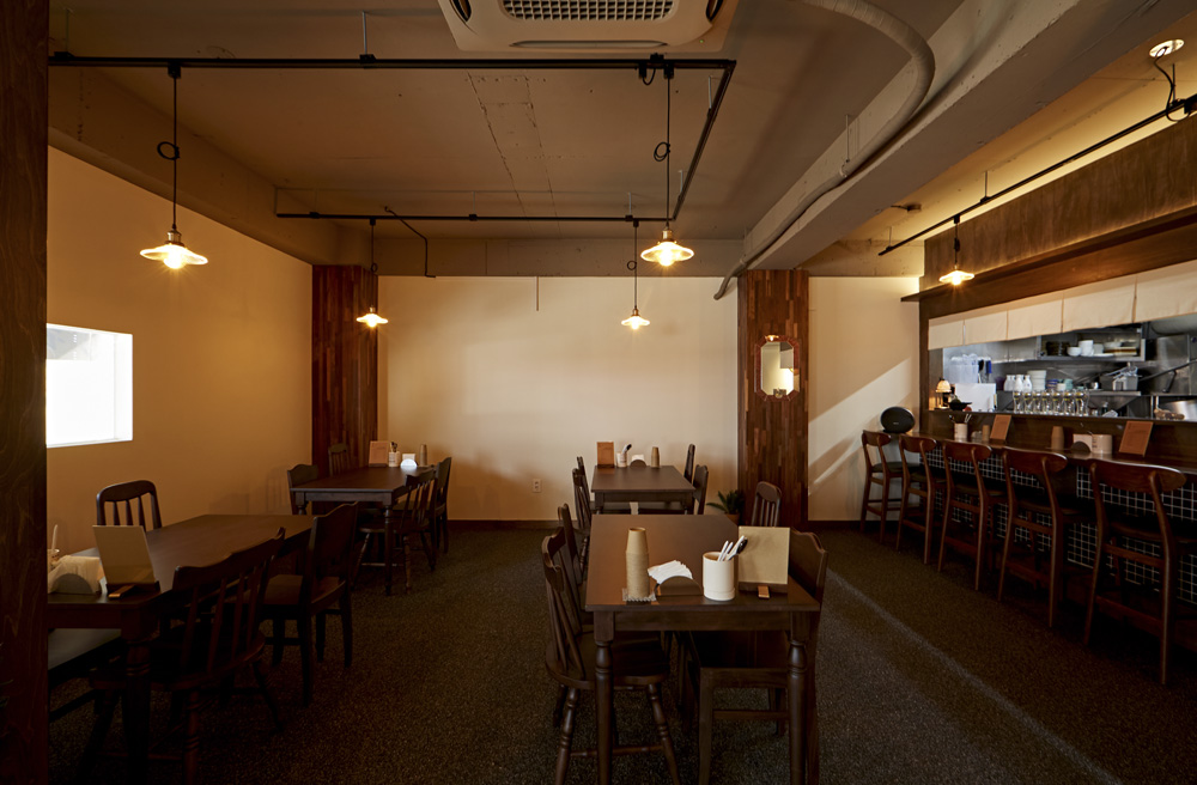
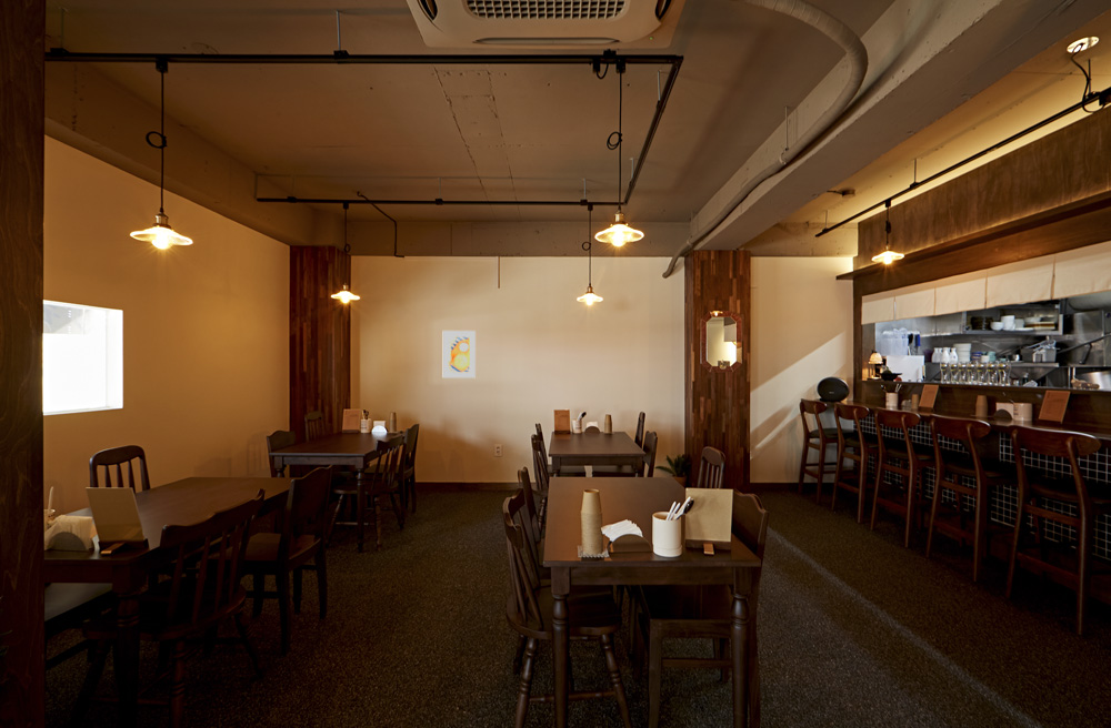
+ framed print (459, 354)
